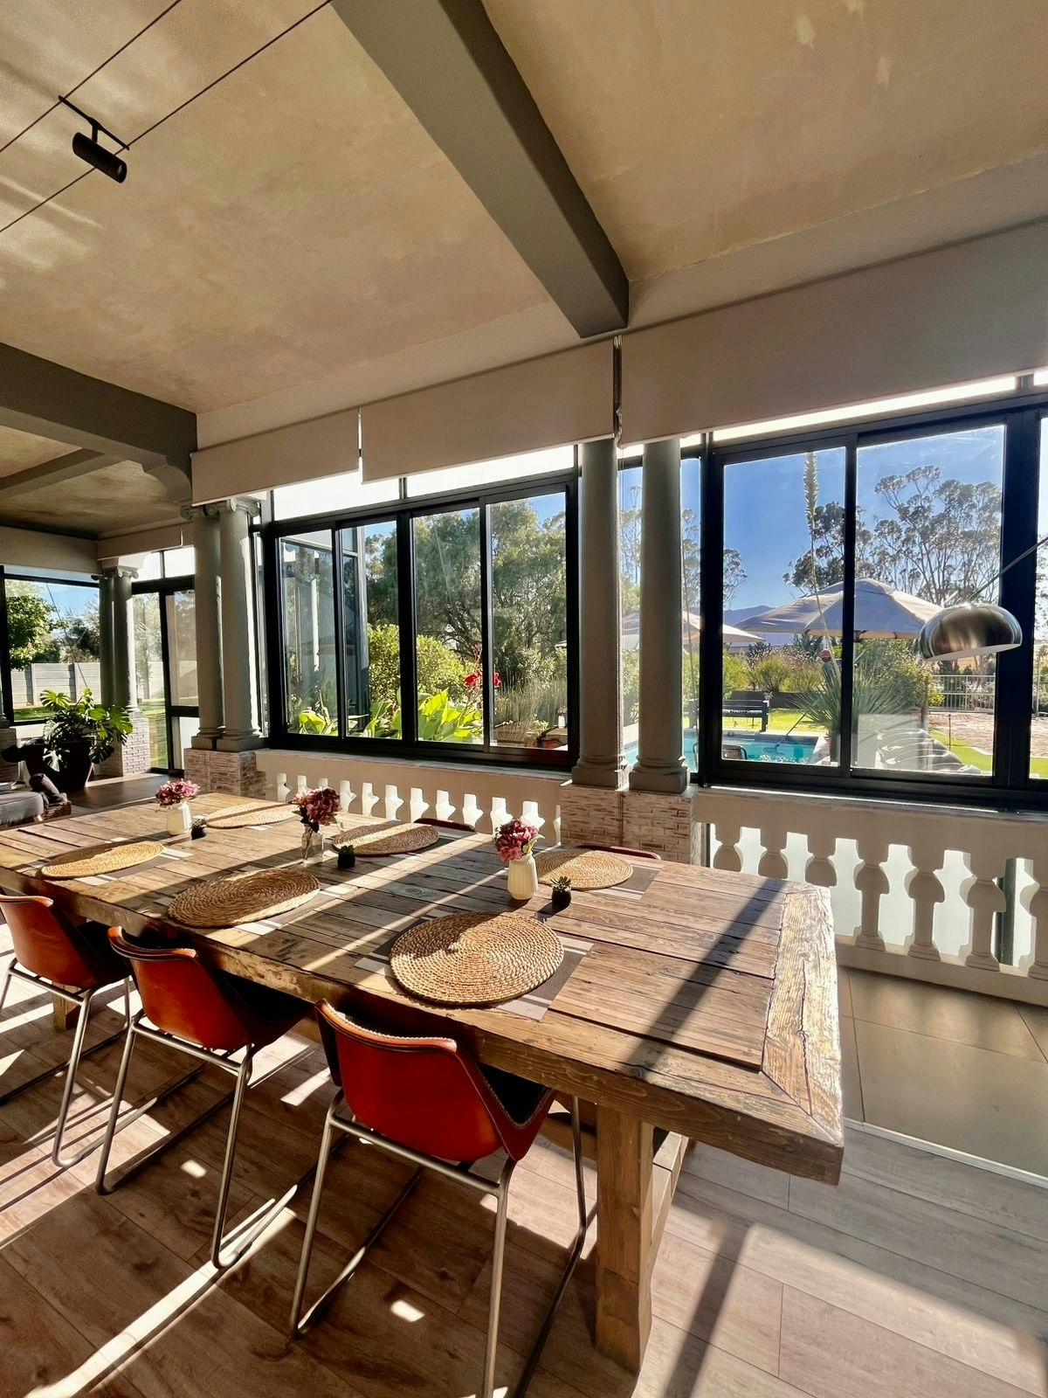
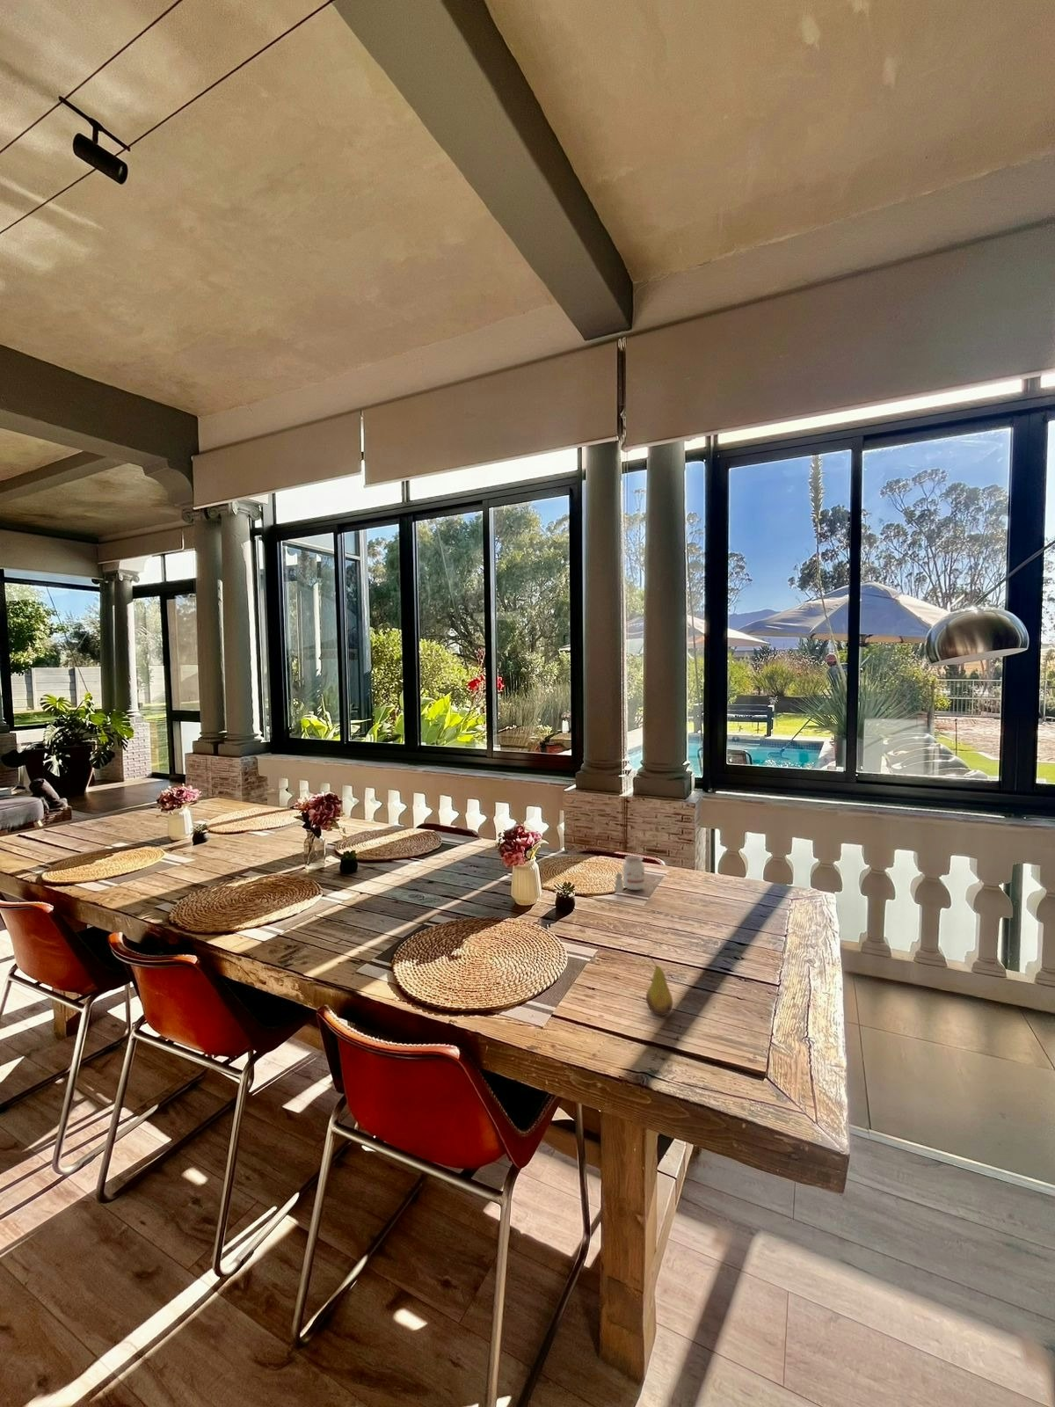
+ fruit (659, 985)
+ candle (631, 875)
